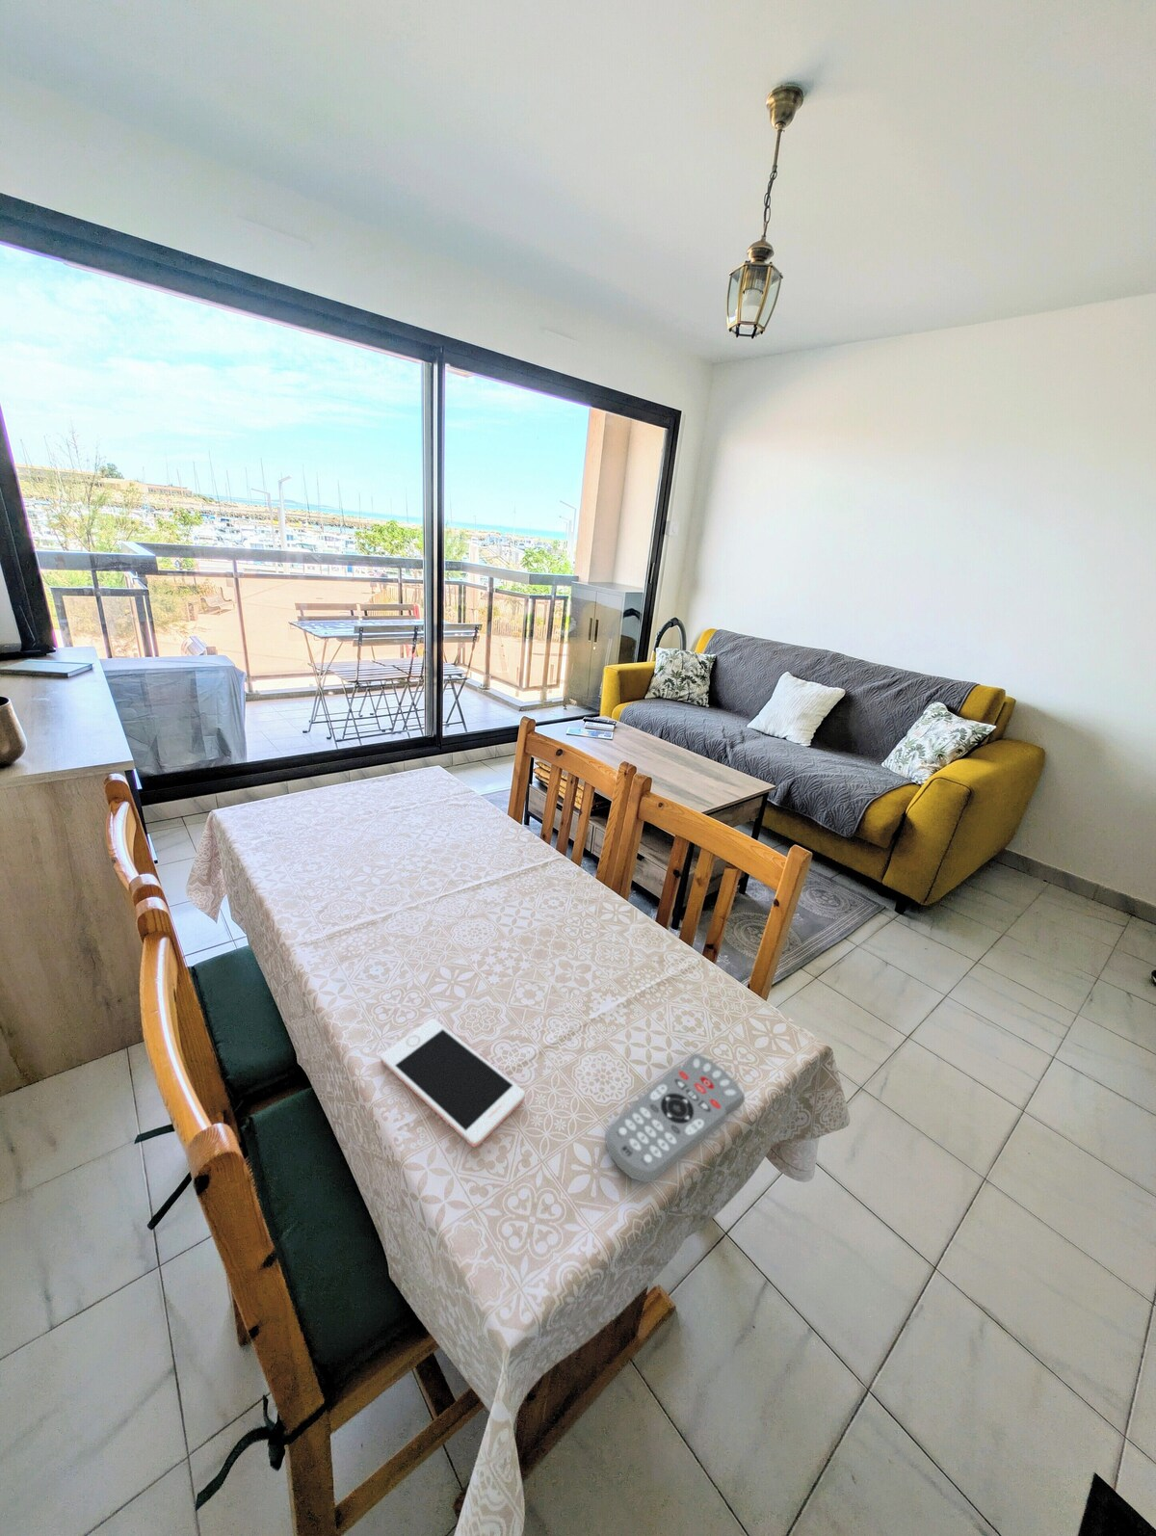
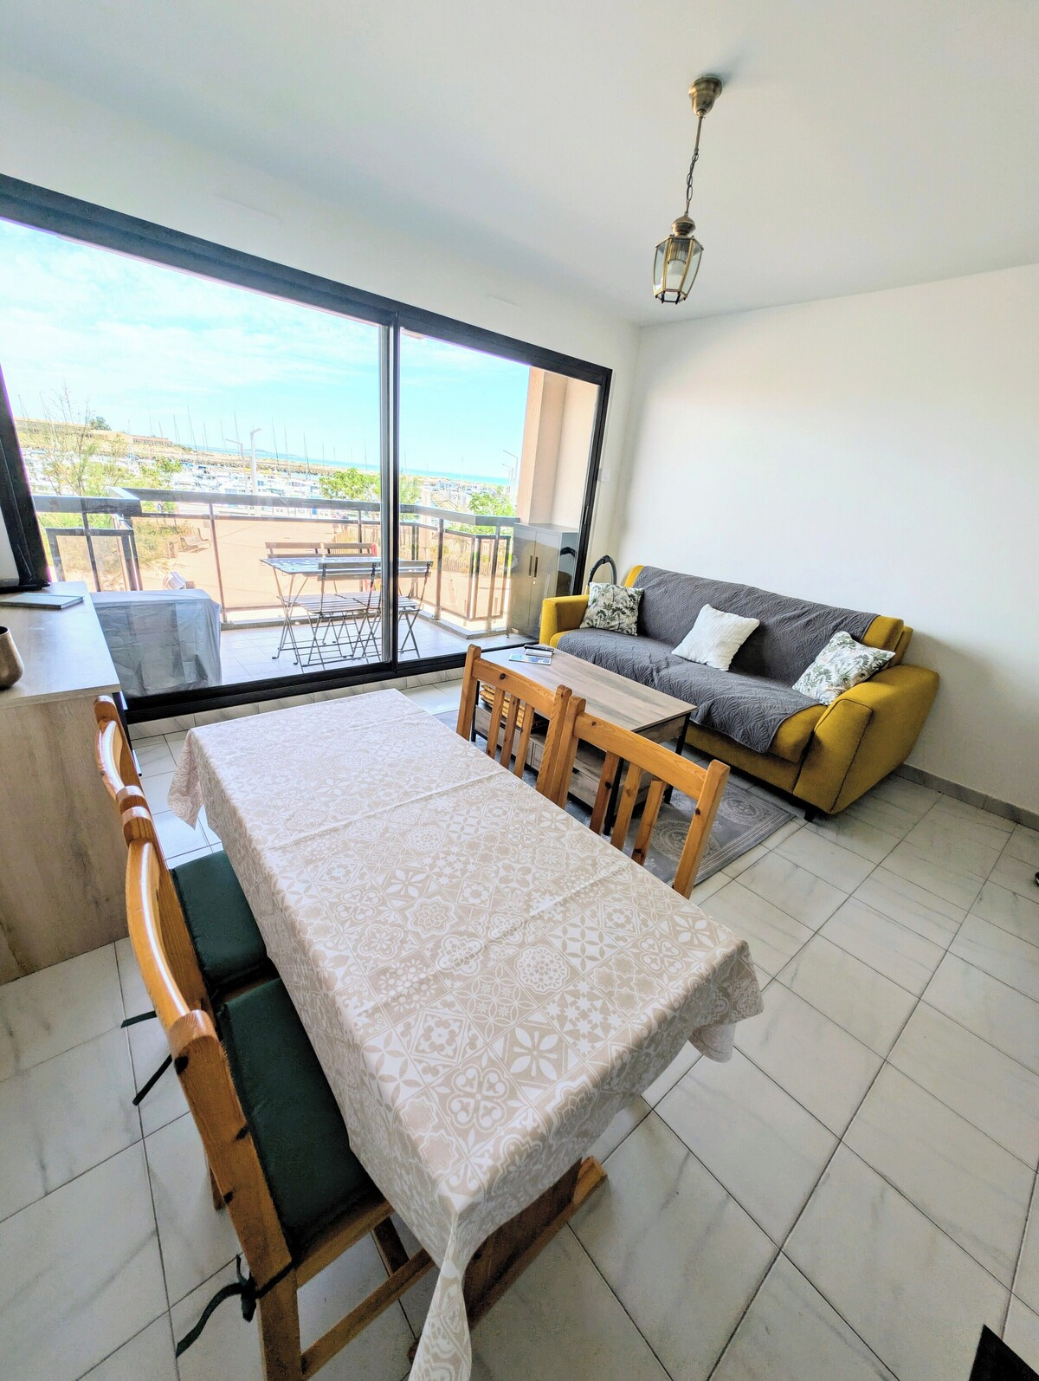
- remote control (674, 1115)
- cell phone (450, 1076)
